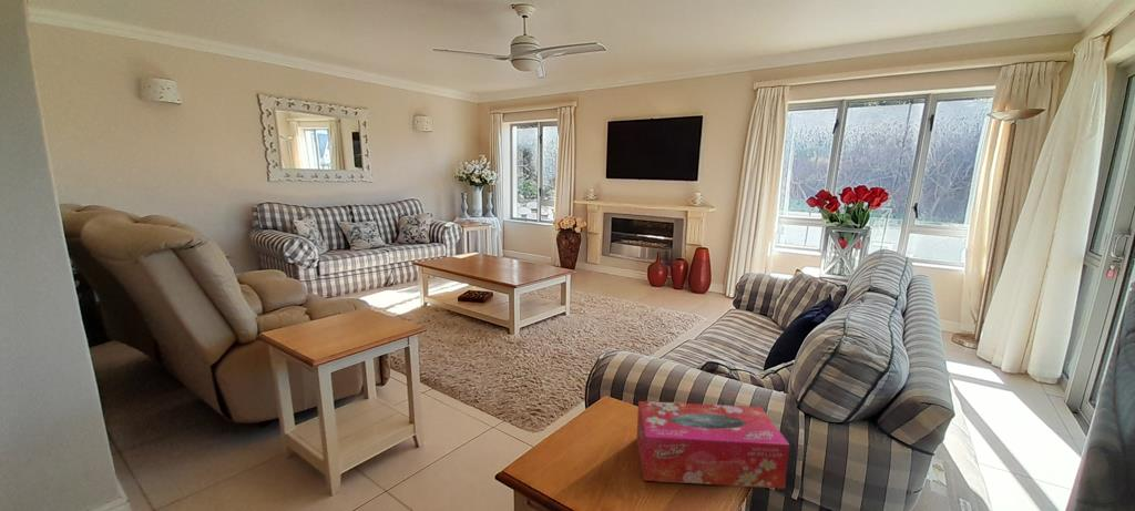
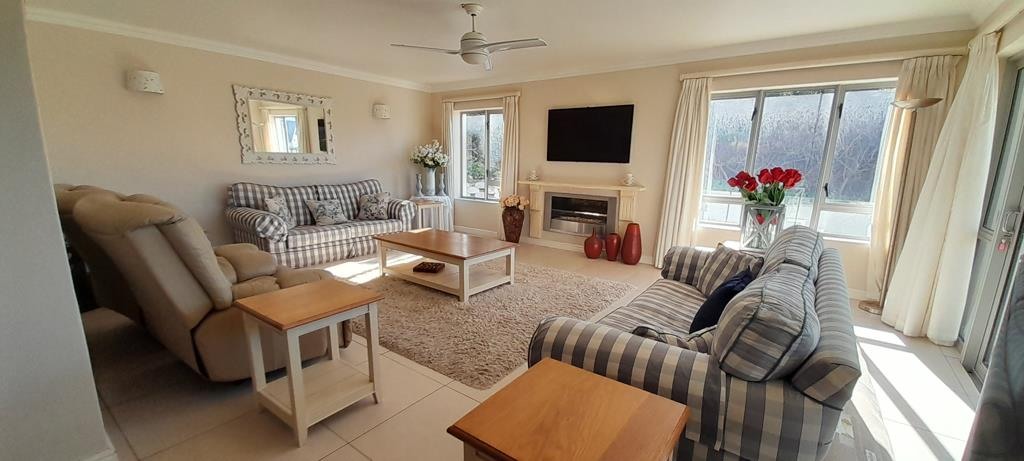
- tissue box (705, 441)
